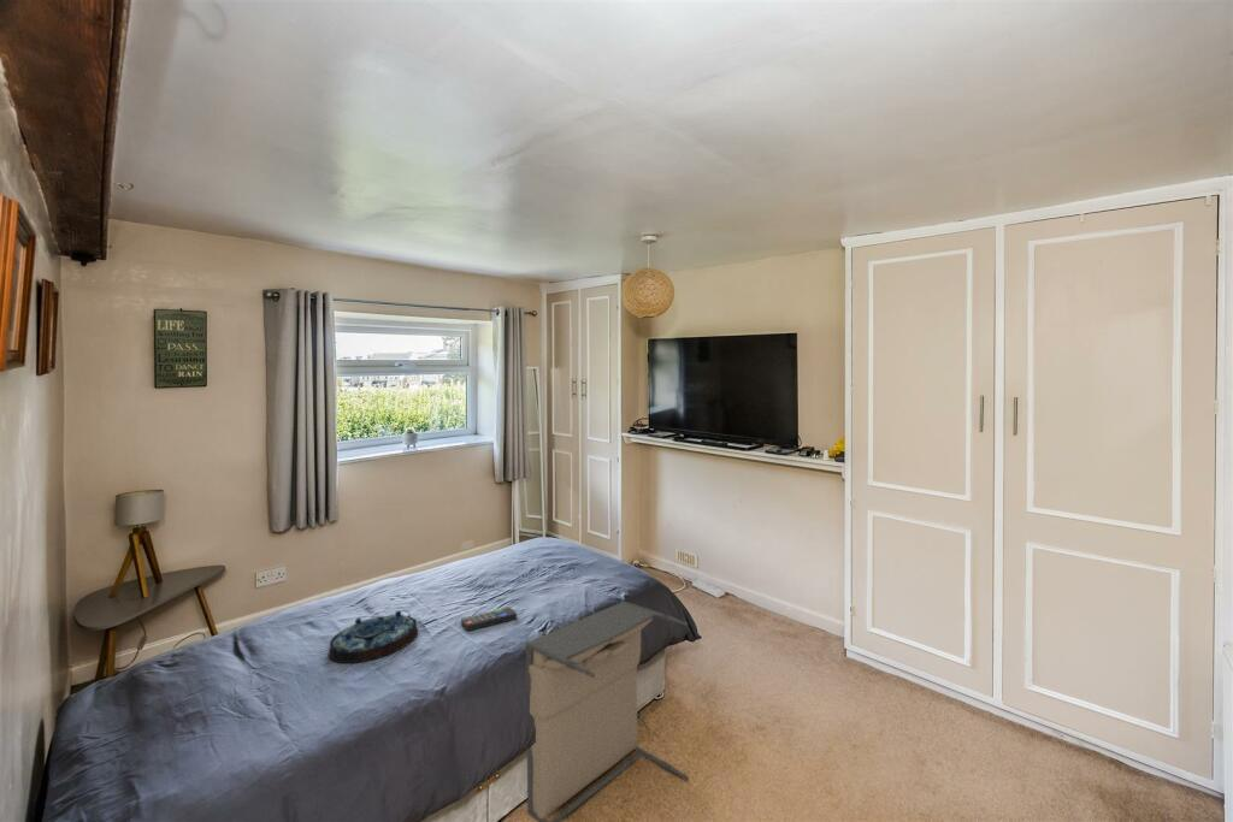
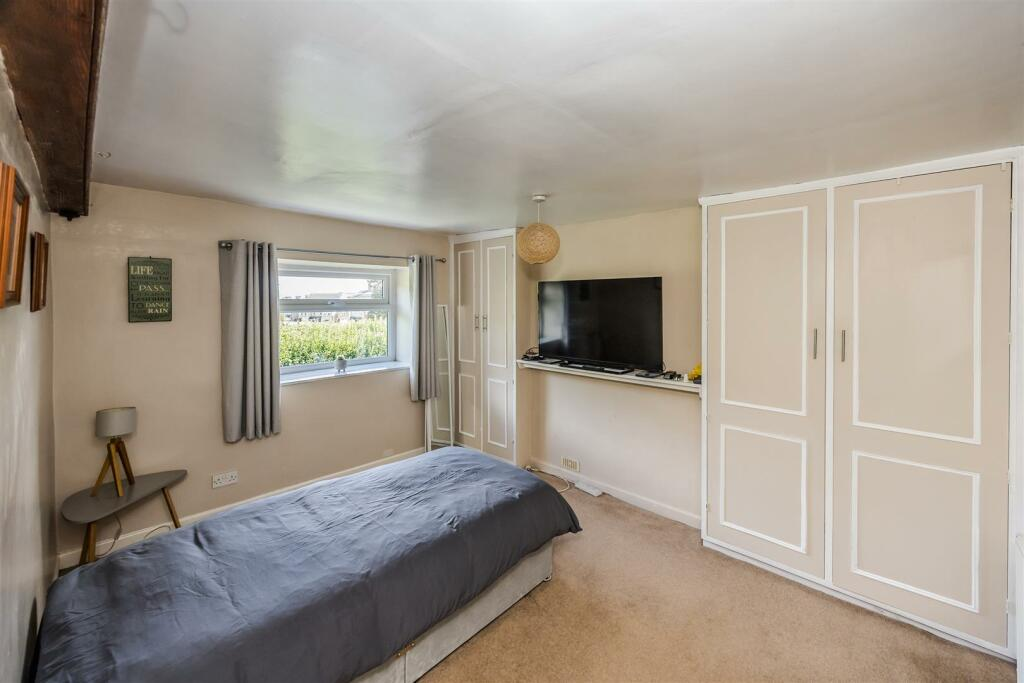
- remote control (489, 617)
- serving tray (374, 631)
- laundry hamper (610, 714)
